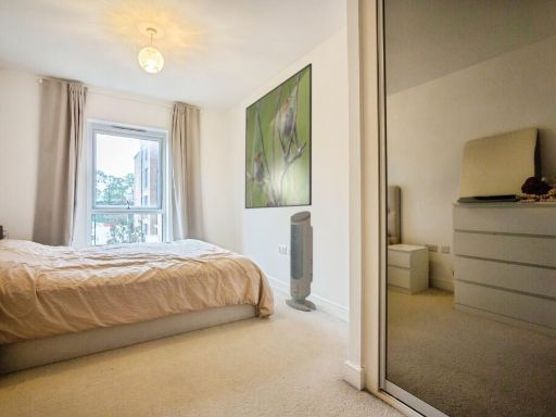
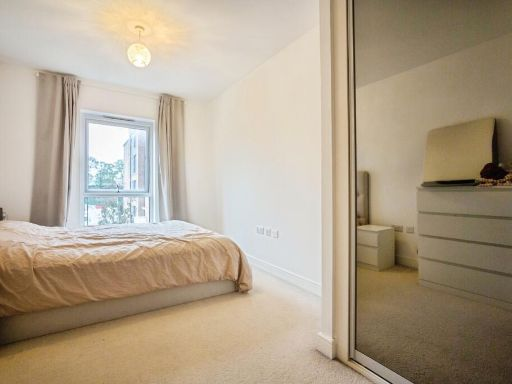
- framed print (273, 148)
- air purifier (300, 257)
